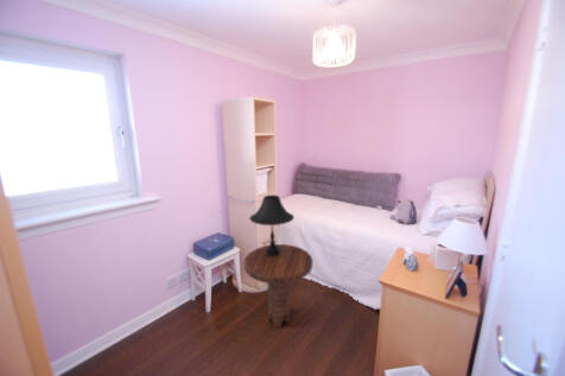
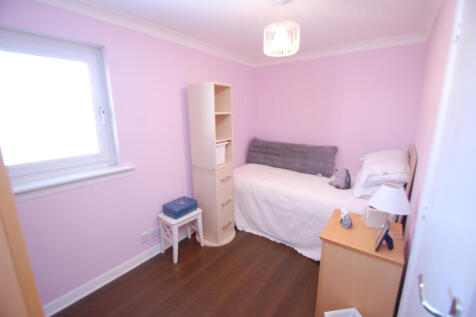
- table lamp (272, 224)
- side table (279, 289)
